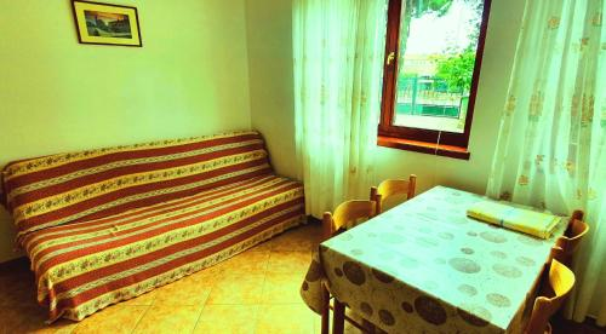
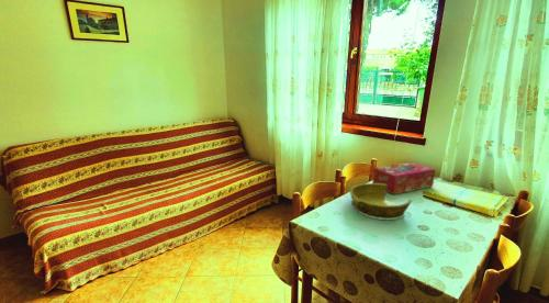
+ bowl (379, 201)
+ tissue box (403, 177)
